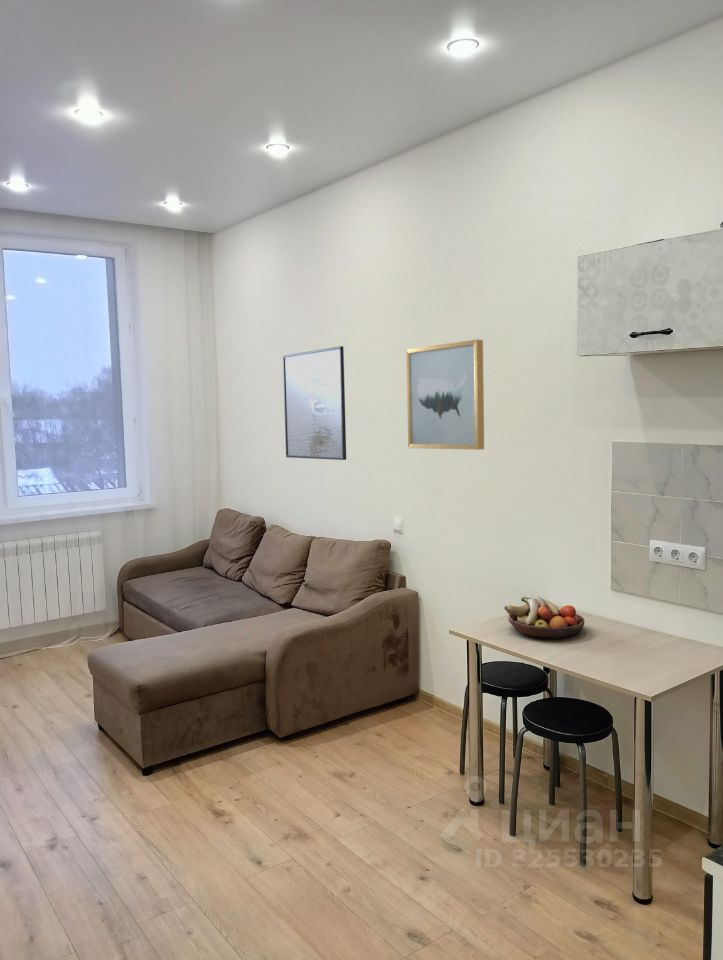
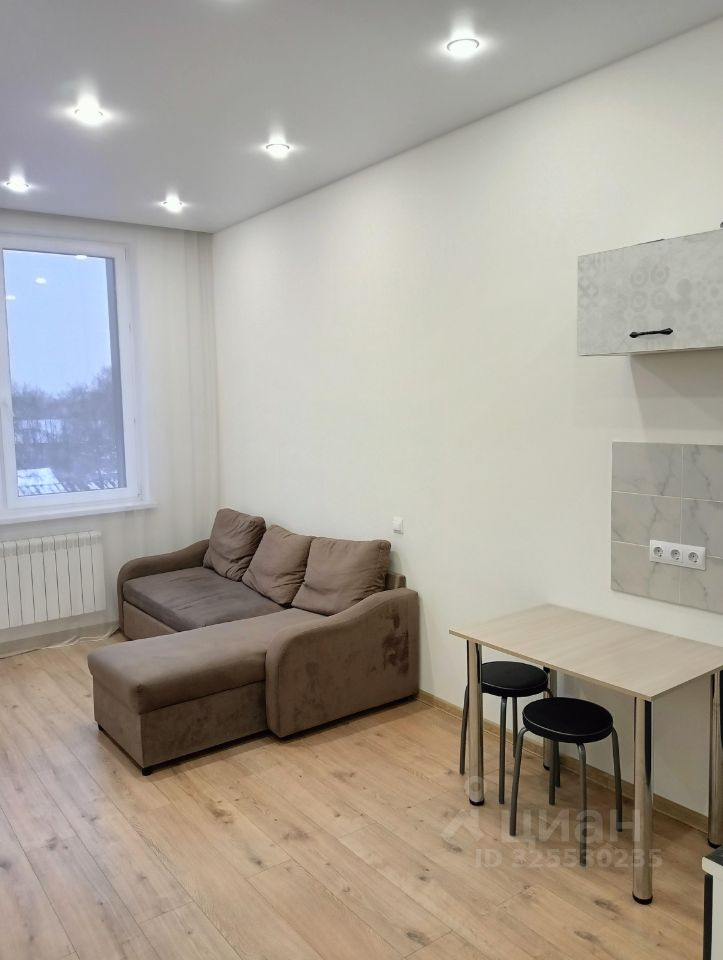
- wall art (443, 397)
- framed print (312, 405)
- fruit bowl (545, 614)
